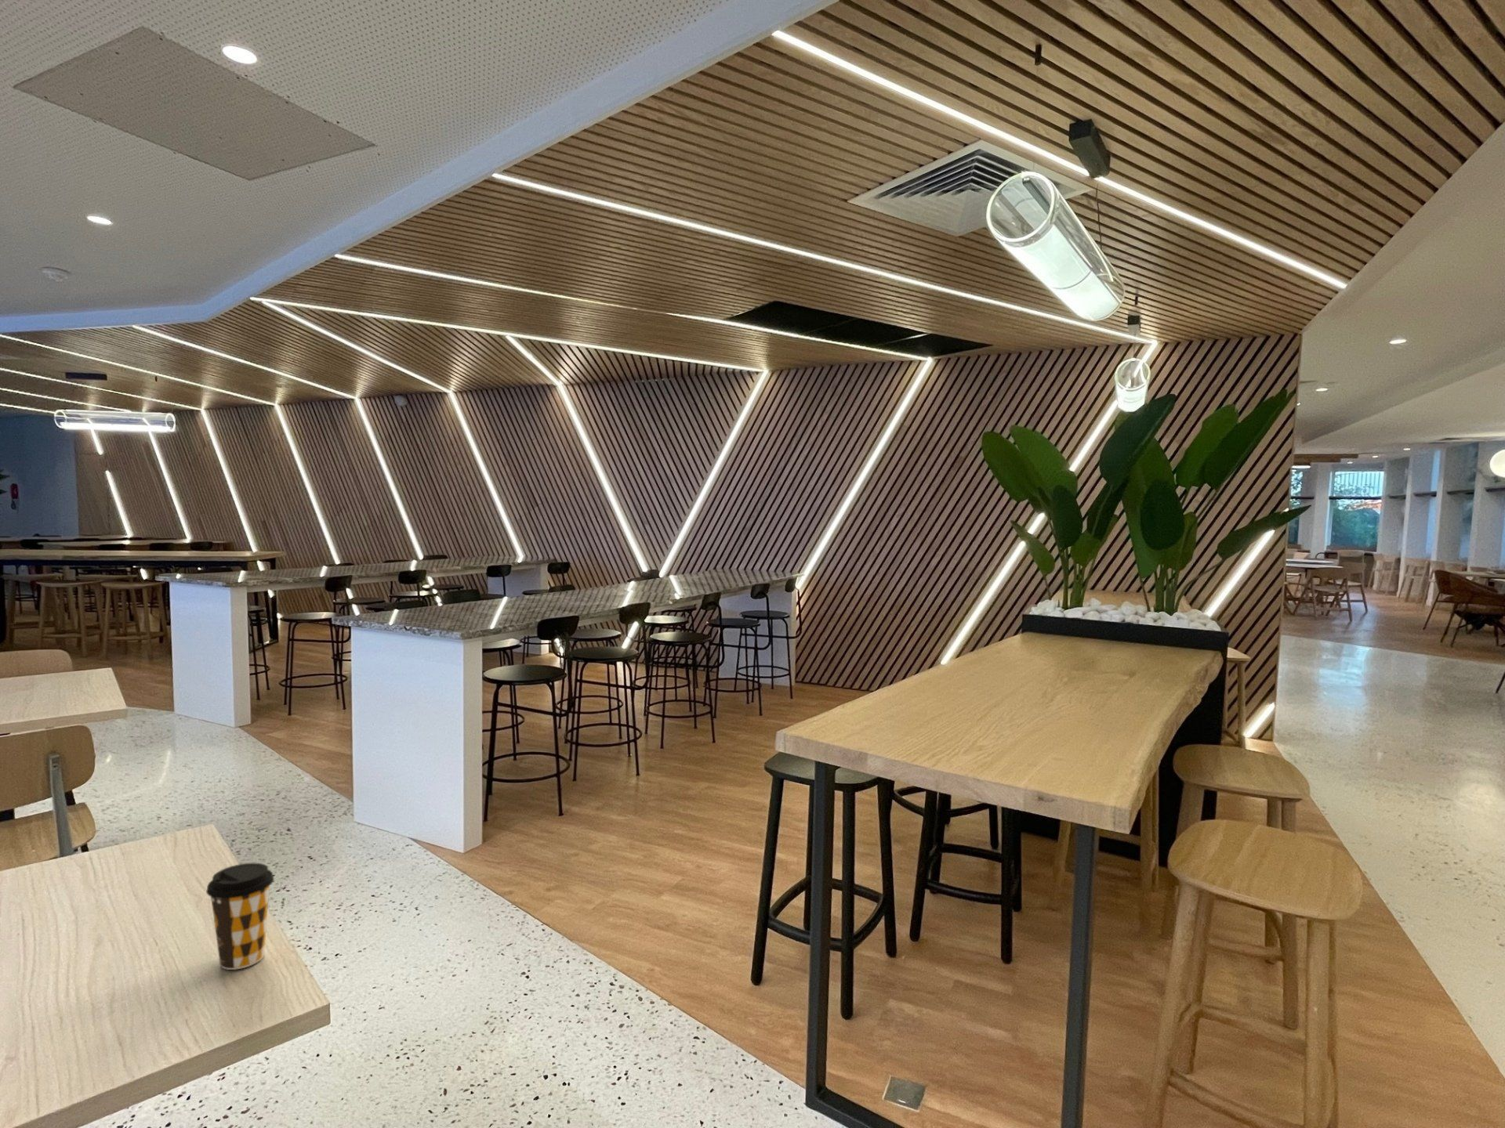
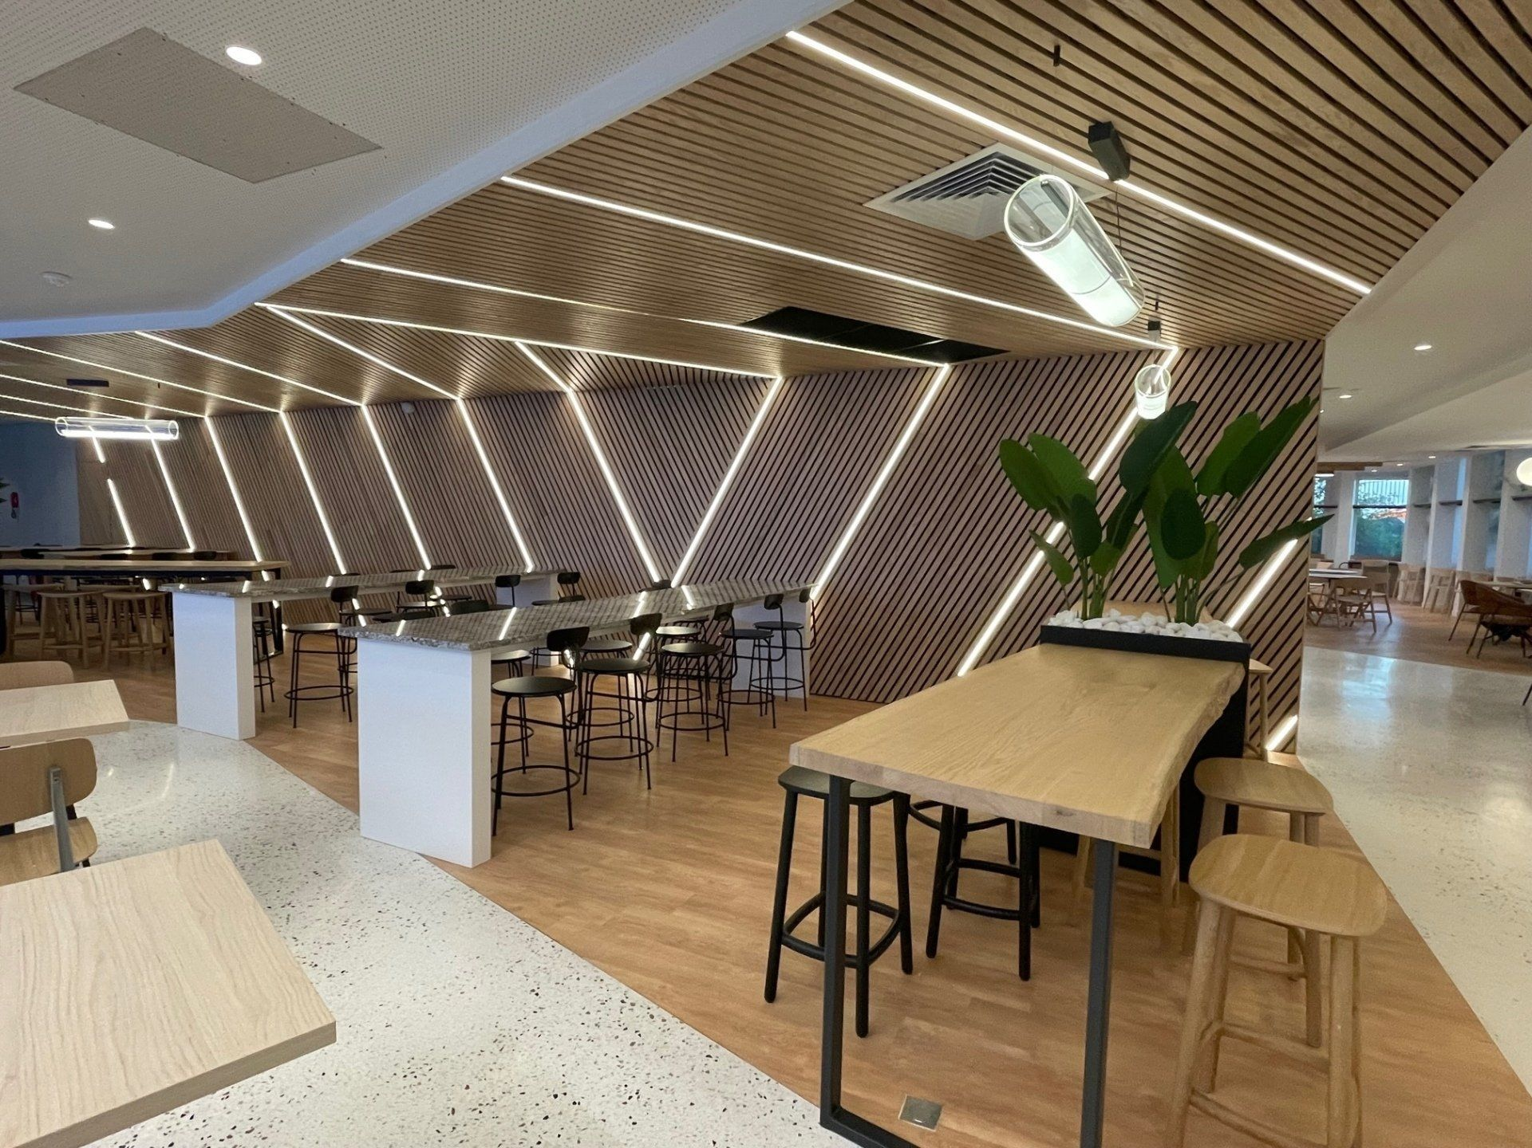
- coffee cup (242, 916)
